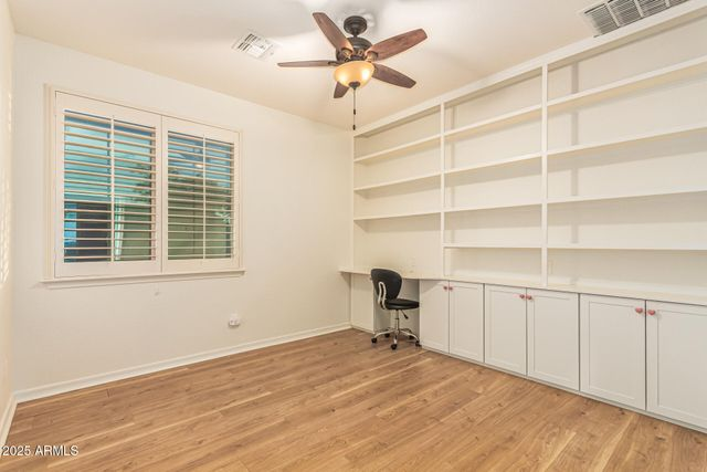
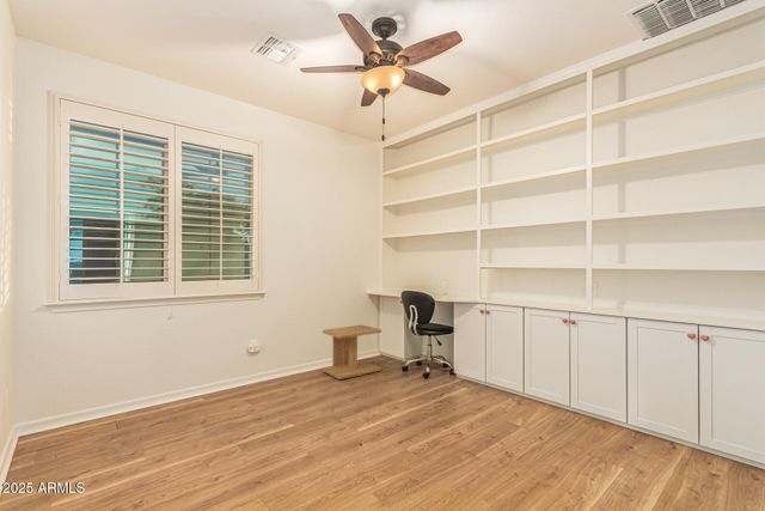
+ side table (351, 351)
